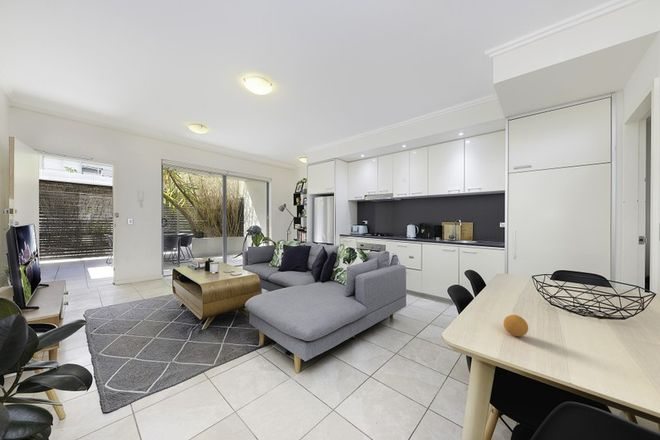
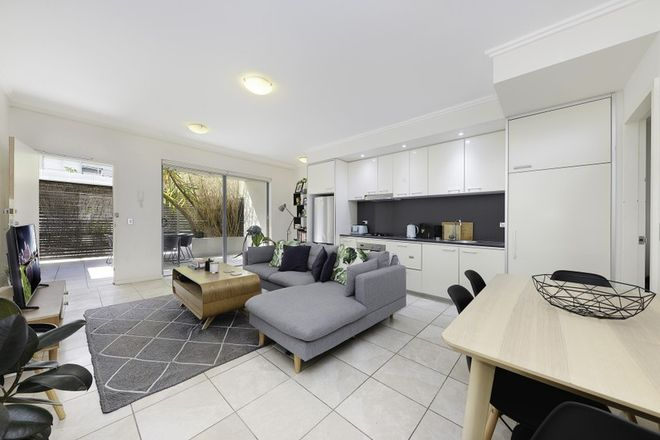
- fruit (515, 325)
